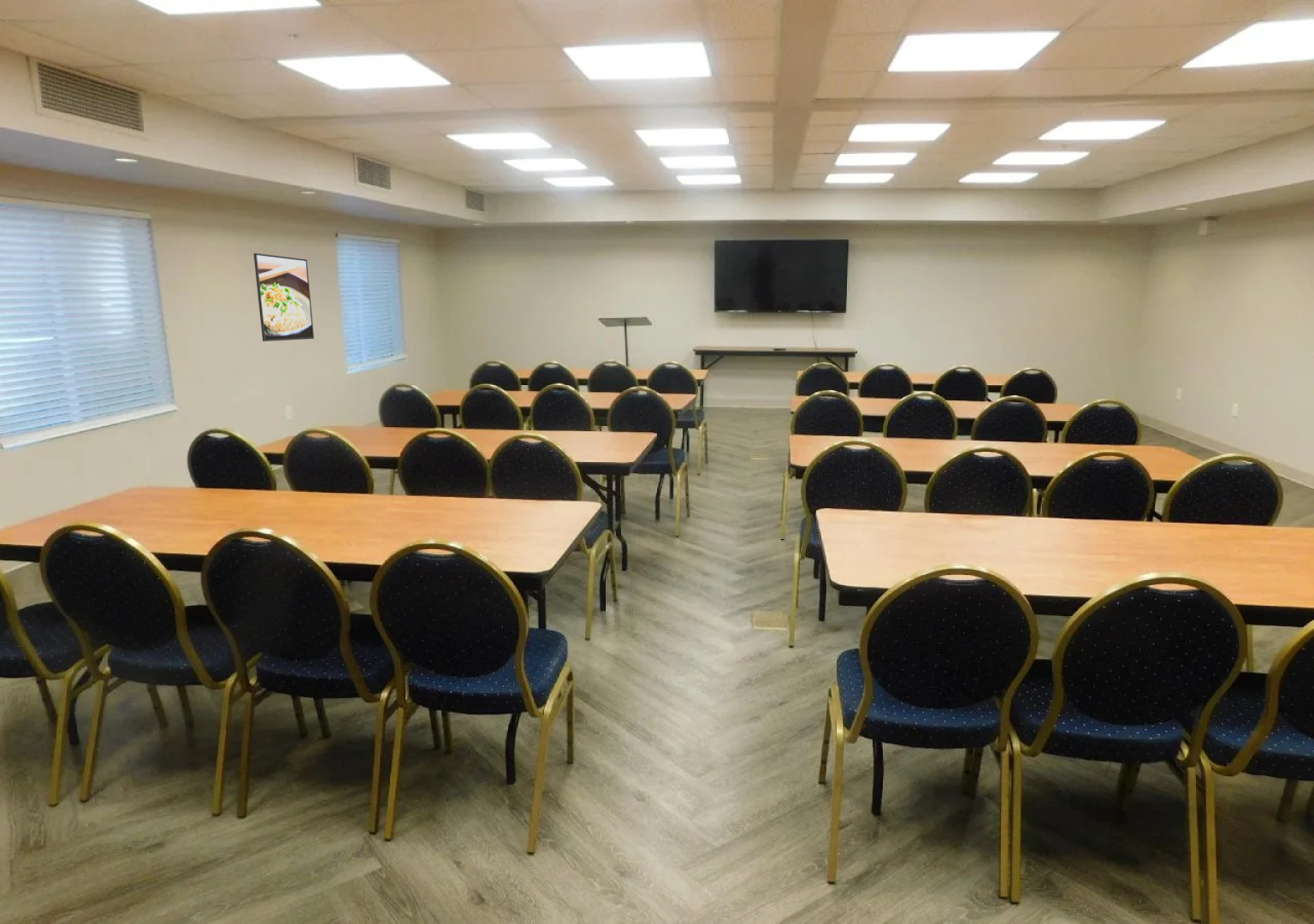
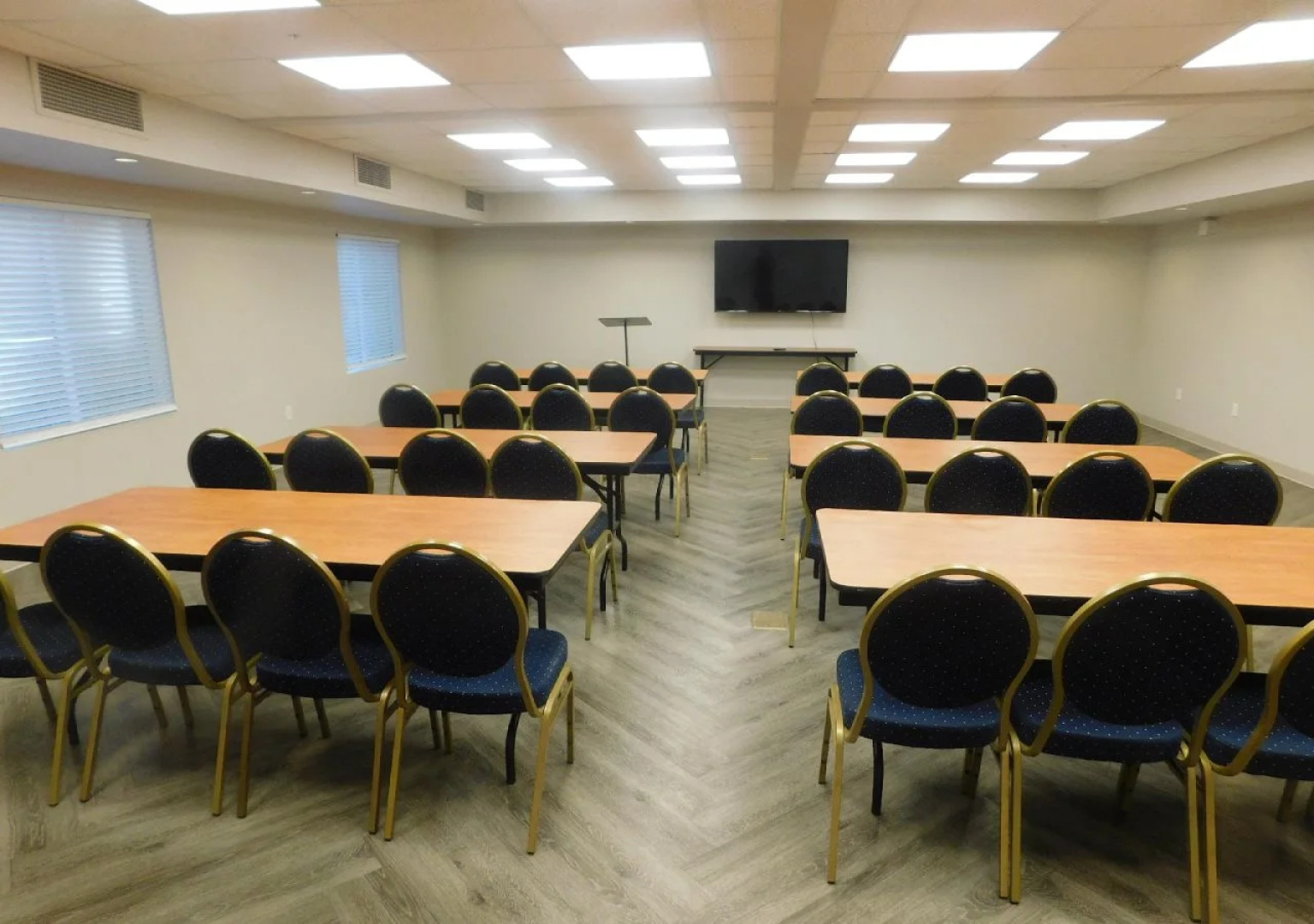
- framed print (286, 299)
